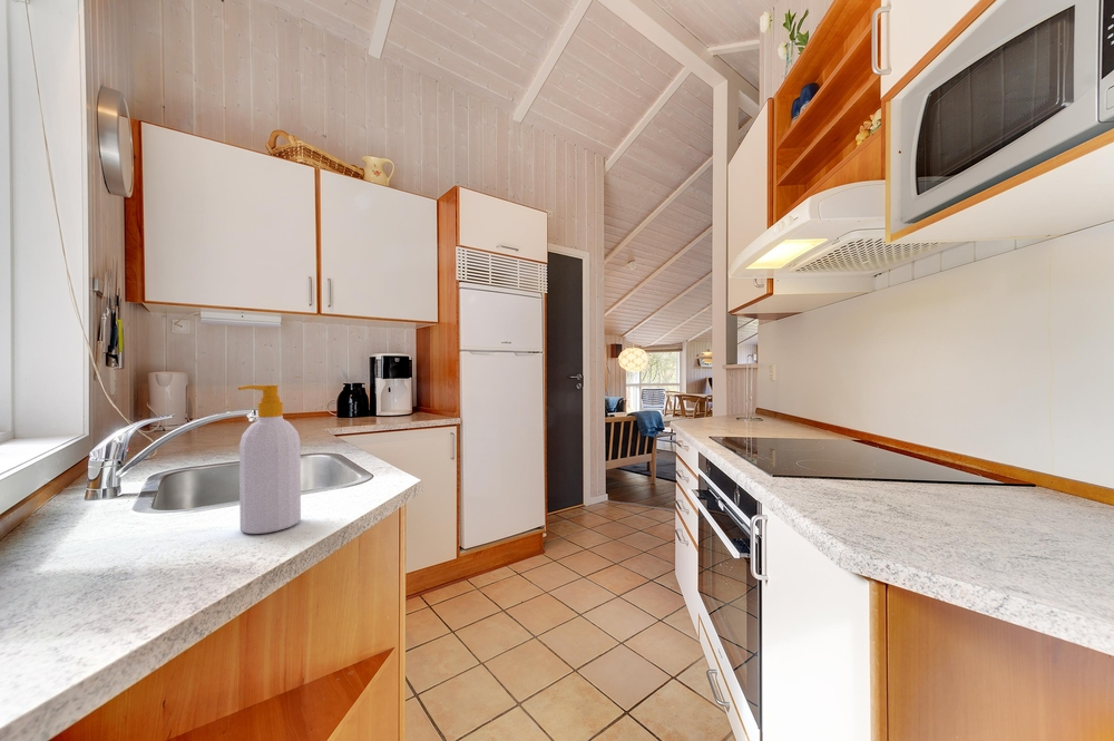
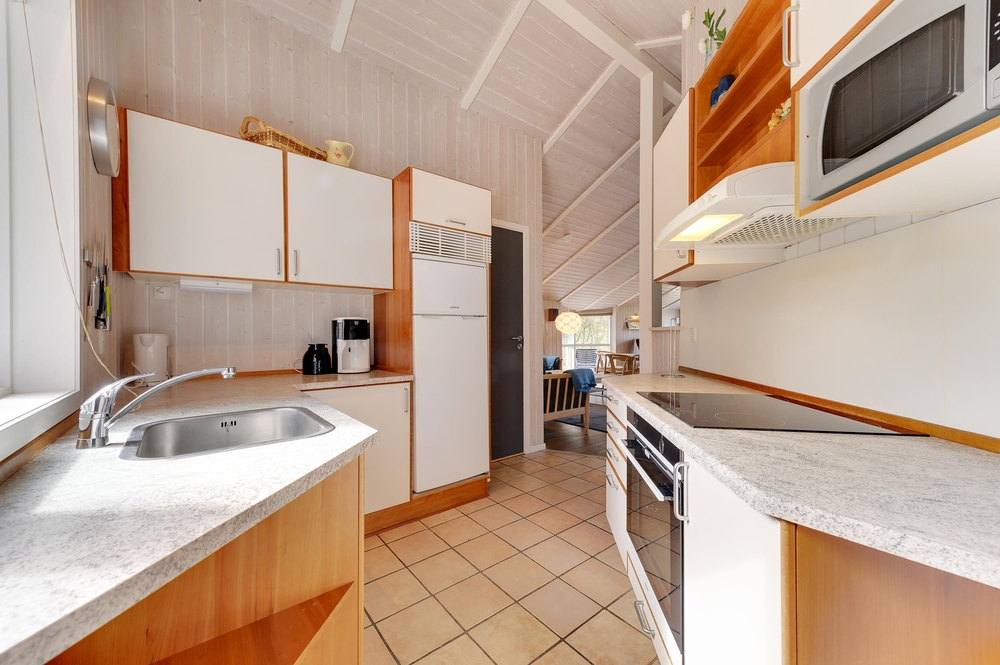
- soap bottle (268, 455)
